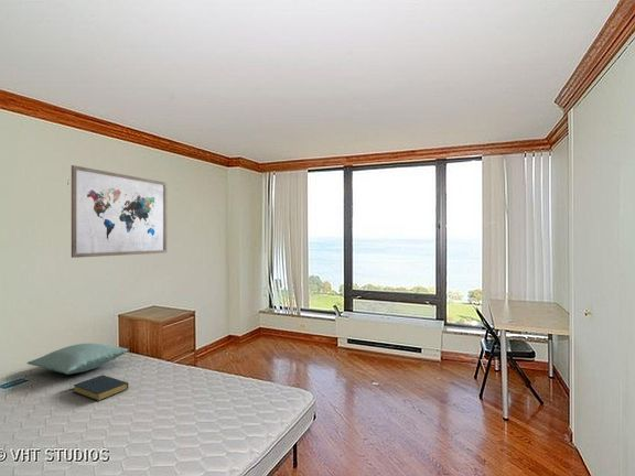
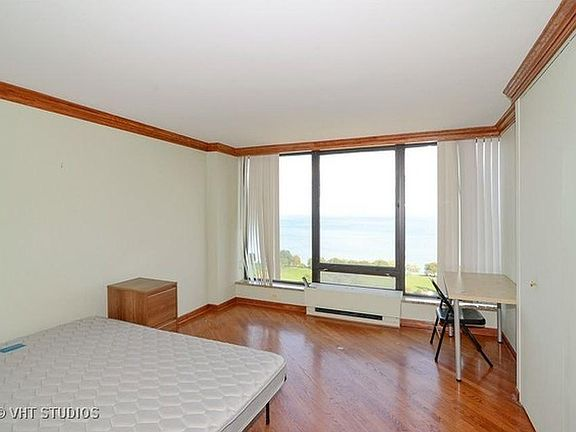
- pillow (79, 357)
- wall art (125, 215)
- hardback book (100, 387)
